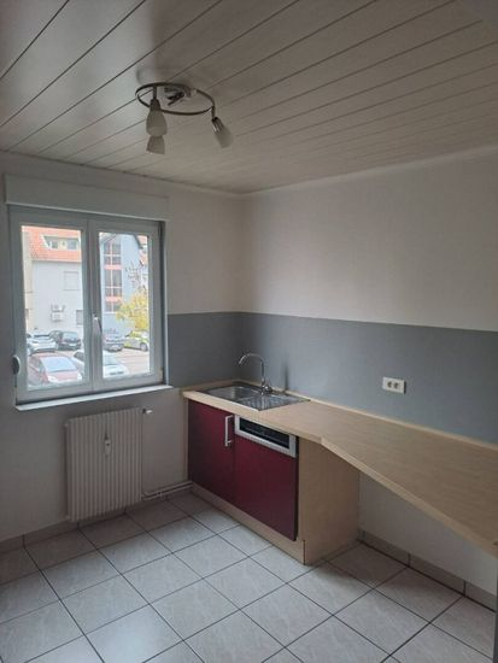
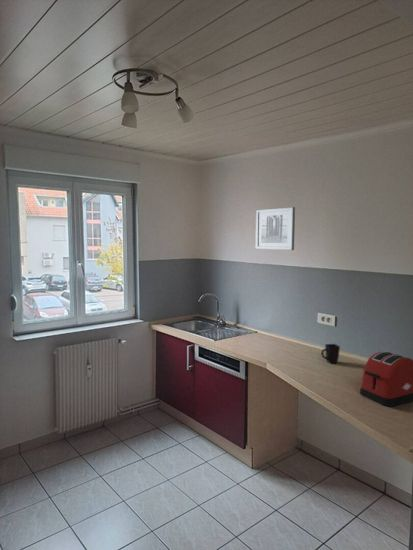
+ mug (330, 354)
+ wall art (274, 229)
+ toaster (390, 375)
